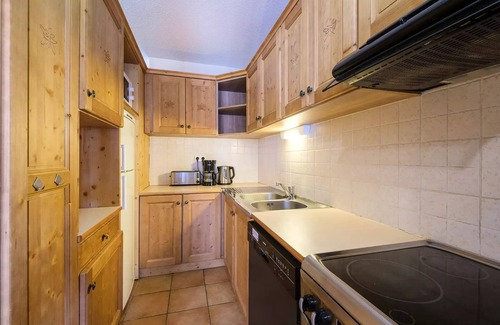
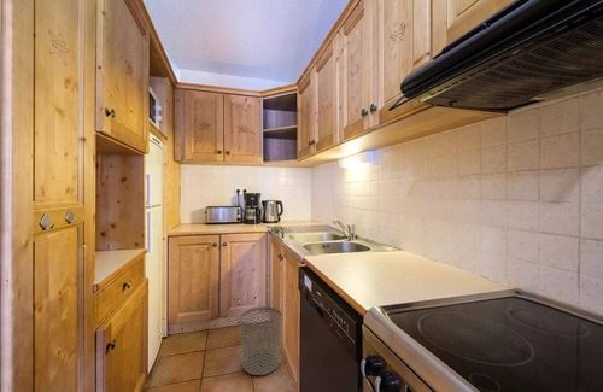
+ waste bin (260, 339)
